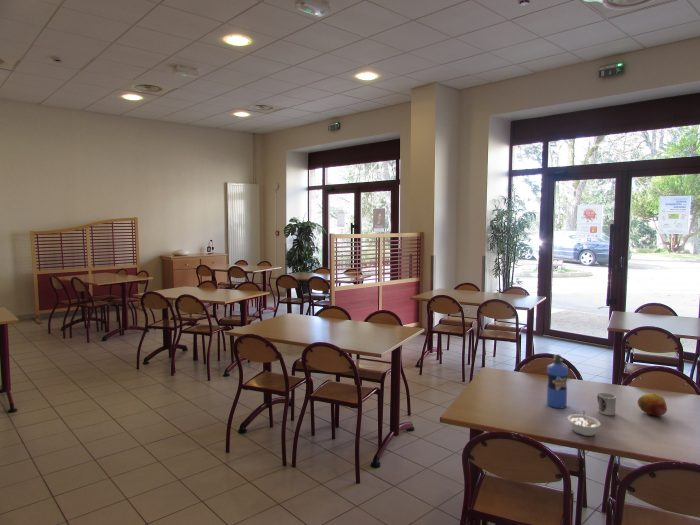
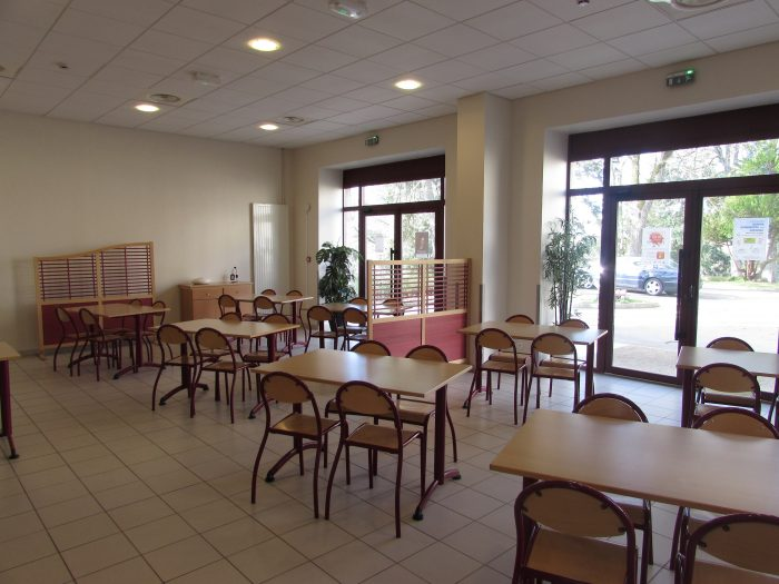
- water bottle (557, 379)
- fruit (652, 403)
- legume (582, 424)
- cup (604, 402)
